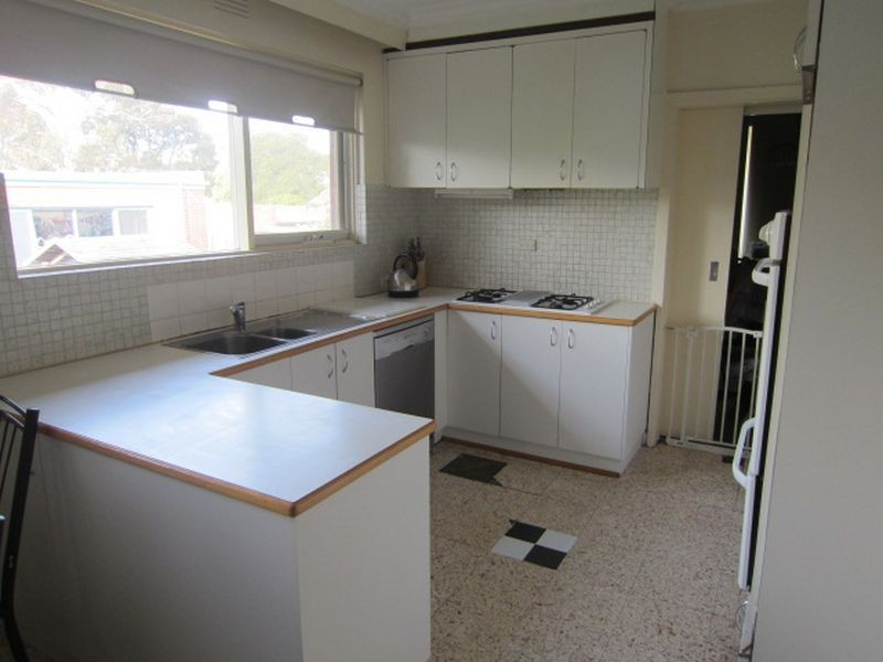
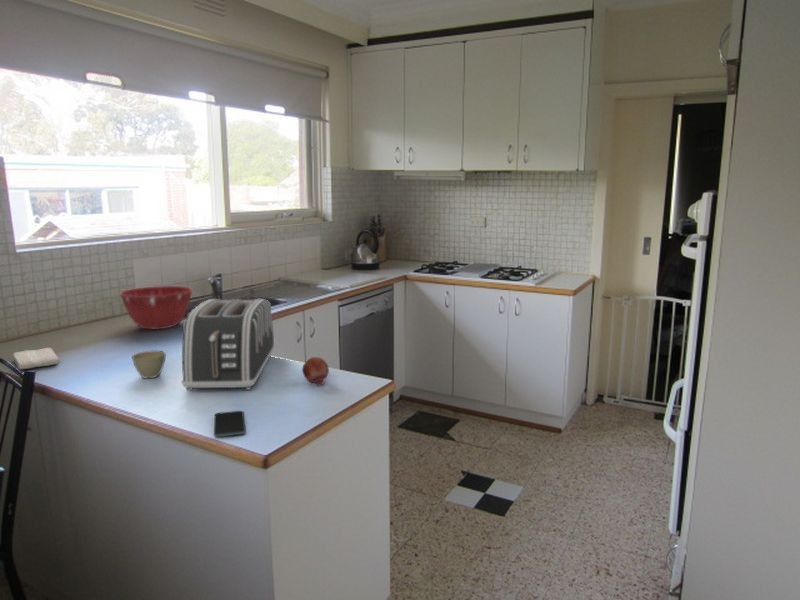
+ flower pot (149, 365)
+ mixing bowl (158, 308)
+ smartphone (229, 423)
+ fruit (316, 369)
+ washcloth (35, 357)
+ toaster (230, 337)
